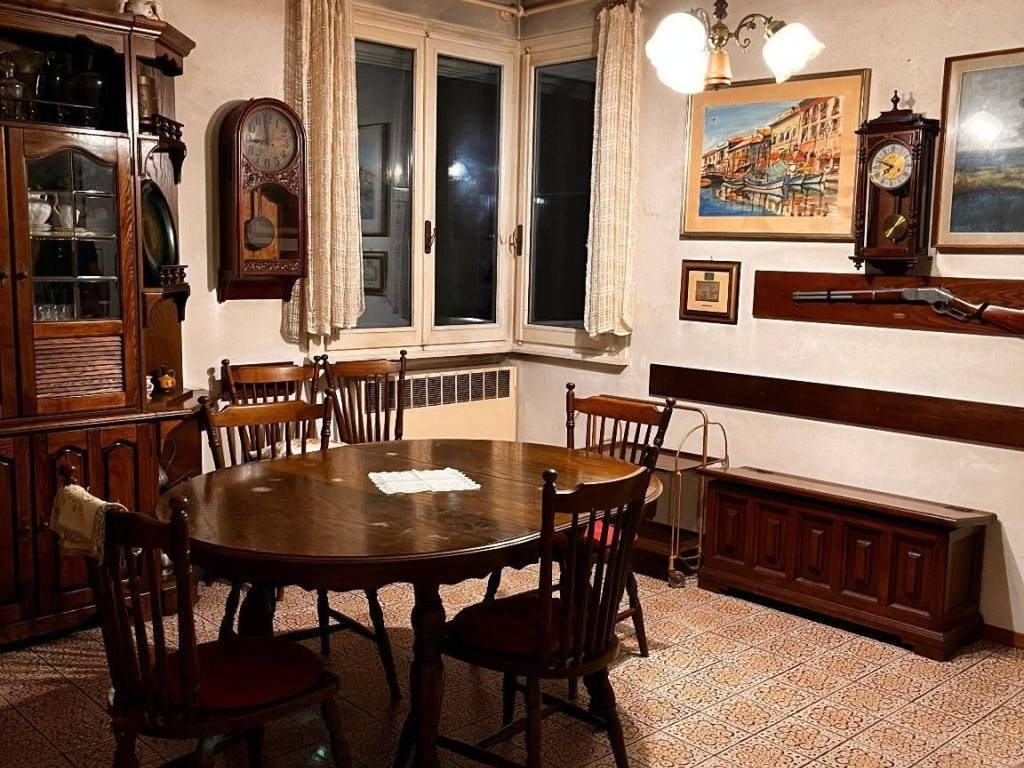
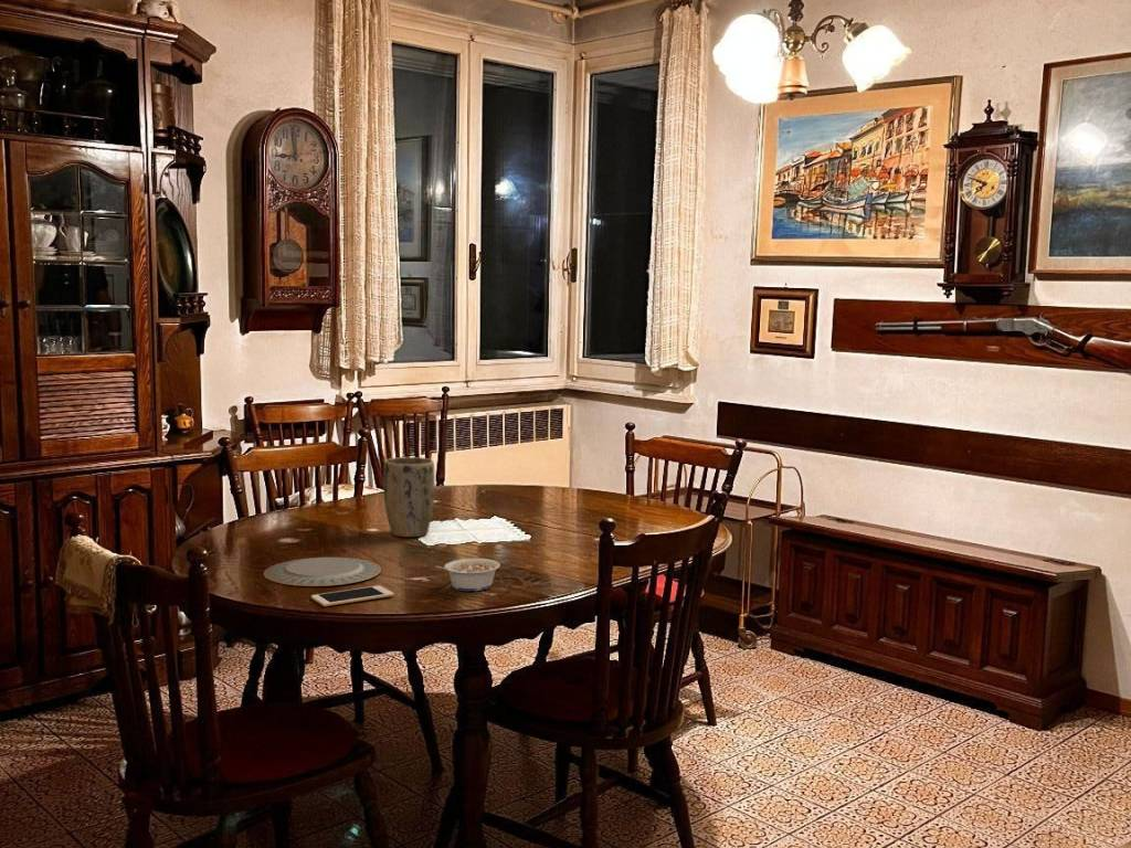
+ chinaware (323, 569)
+ legume (471, 573)
+ plant pot (409, 497)
+ cell phone (352, 595)
